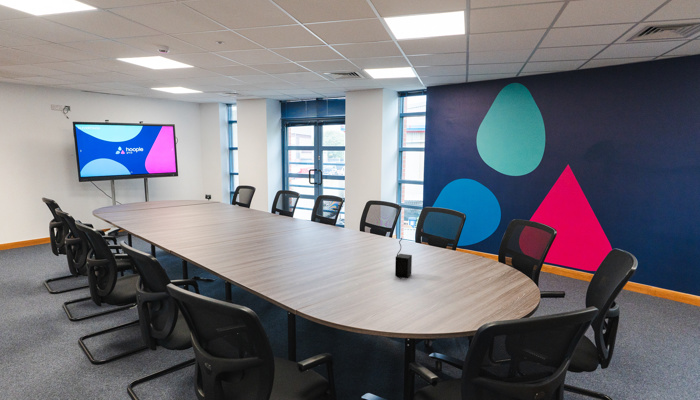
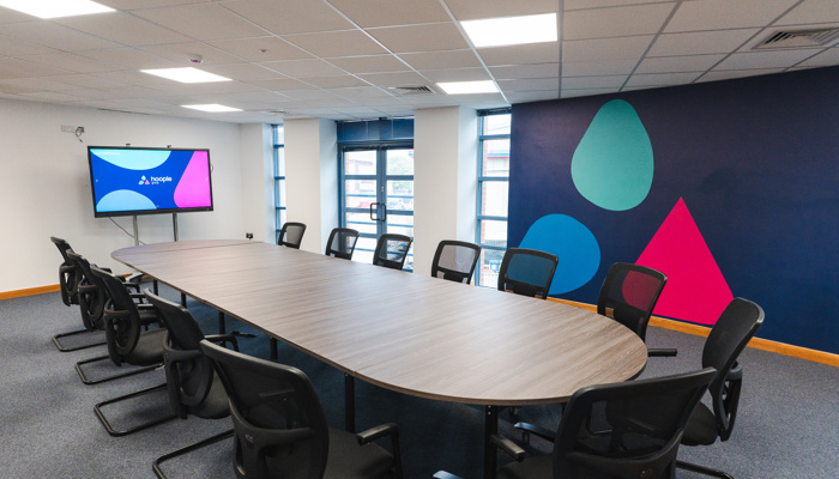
- speaker (402, 256)
